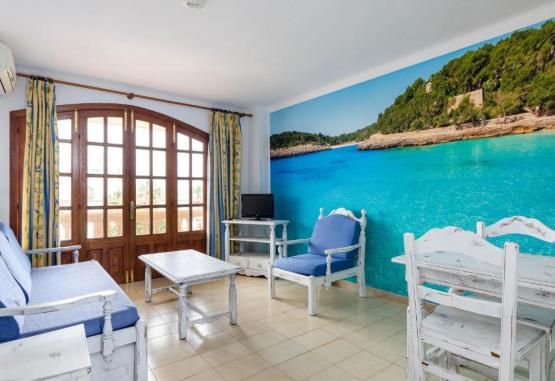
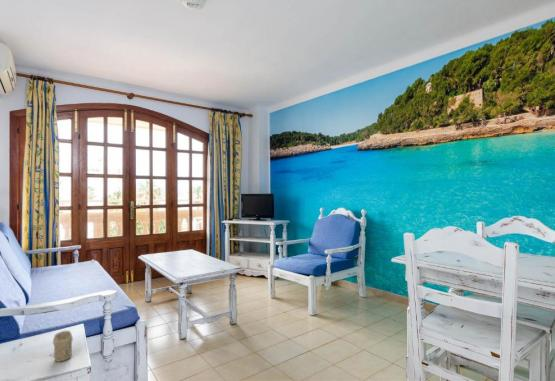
+ candle (63, 346)
